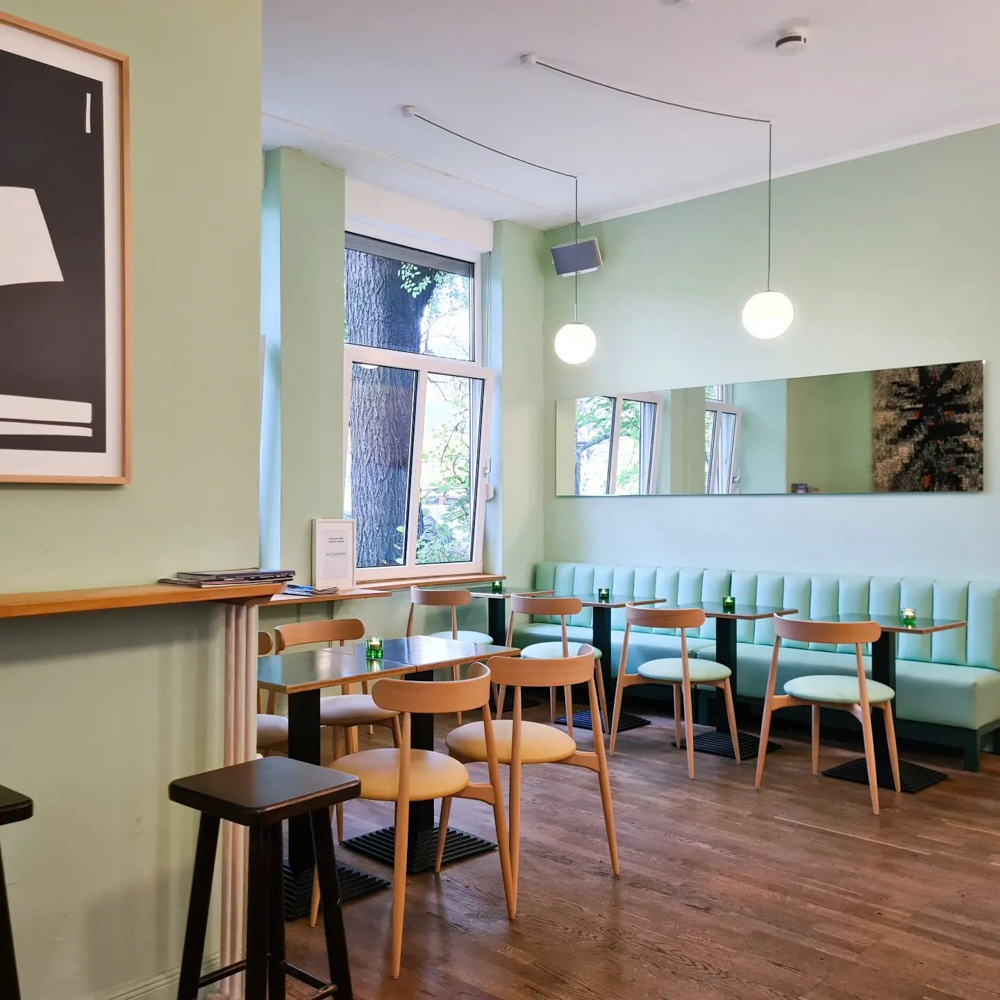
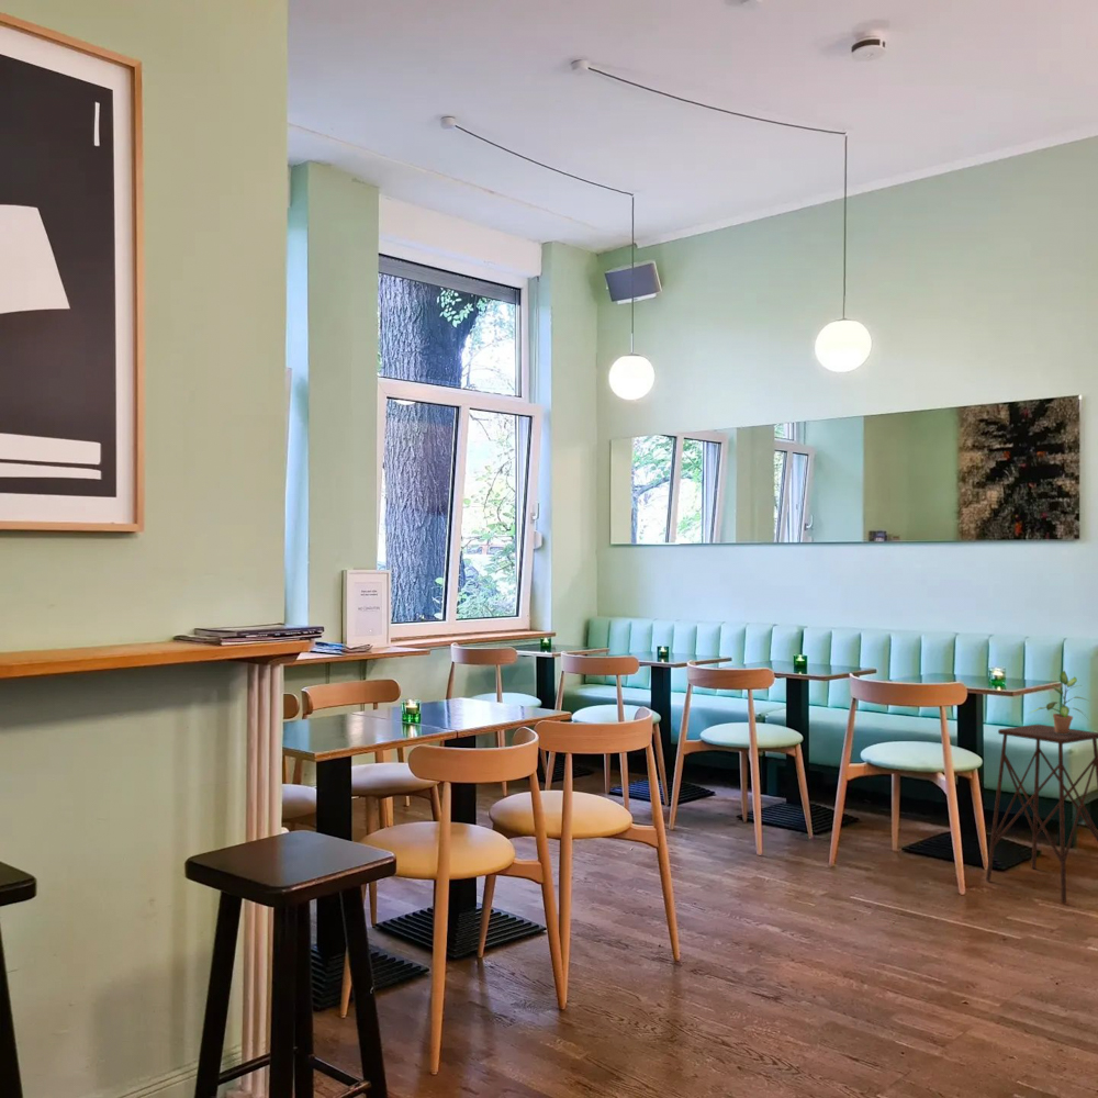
+ side table (1052, 810)
+ potted plant (1055, 702)
